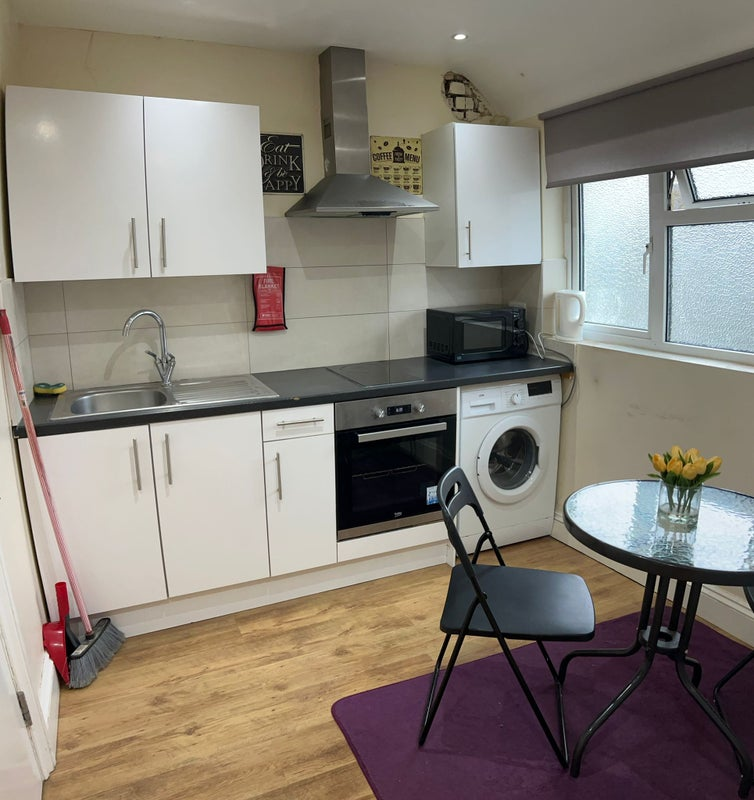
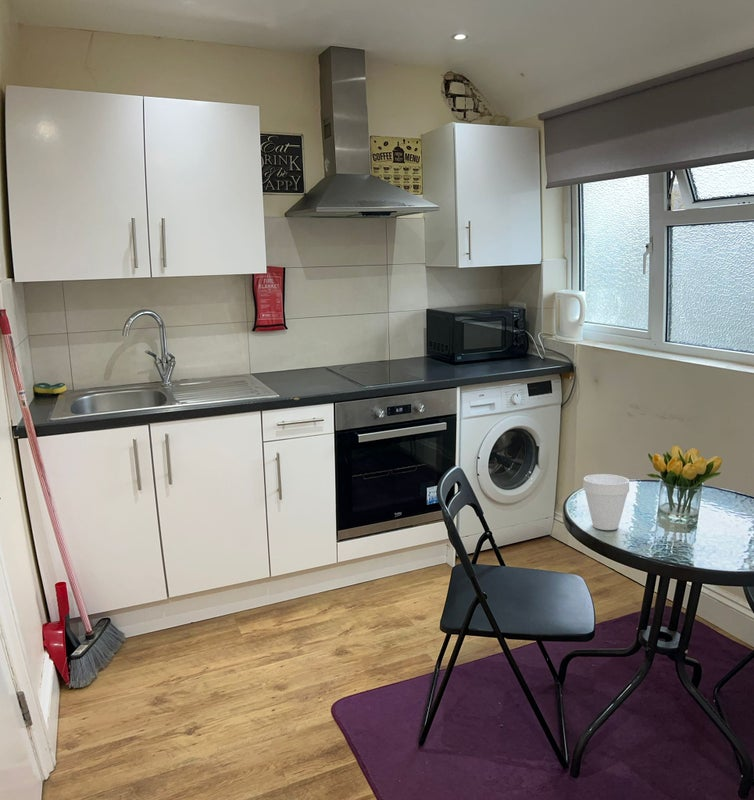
+ cup (605, 502)
